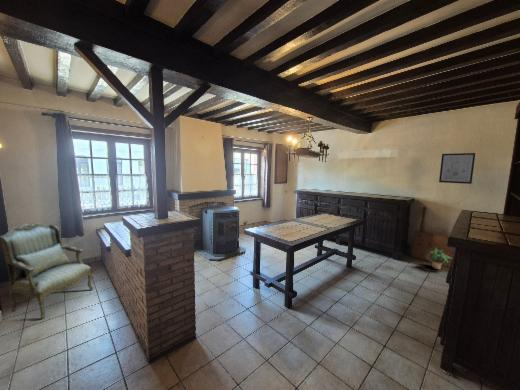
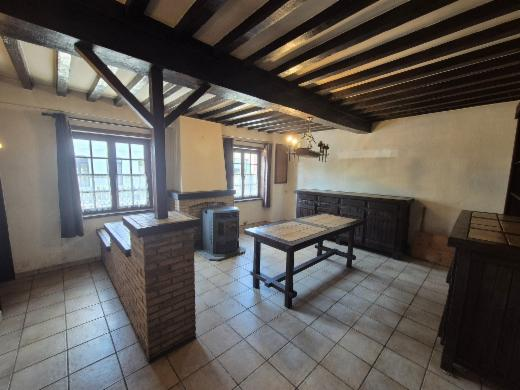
- wall art (456, 168)
- armchair (48, 263)
- potted plant (439, 258)
